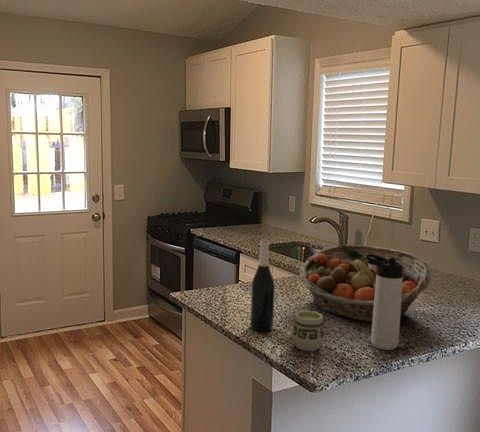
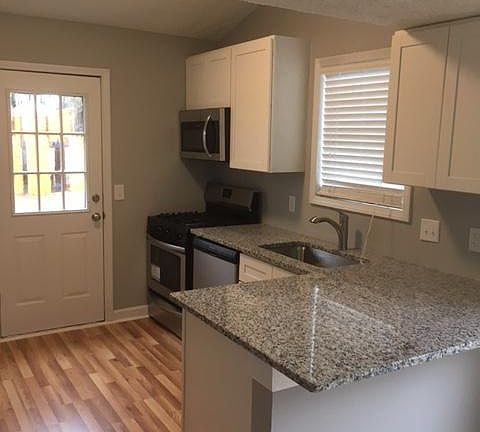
- cup (308, 330)
- wine bottle (263, 284)
- fruit basket (362, 281)
- thermos bottle (381, 301)
